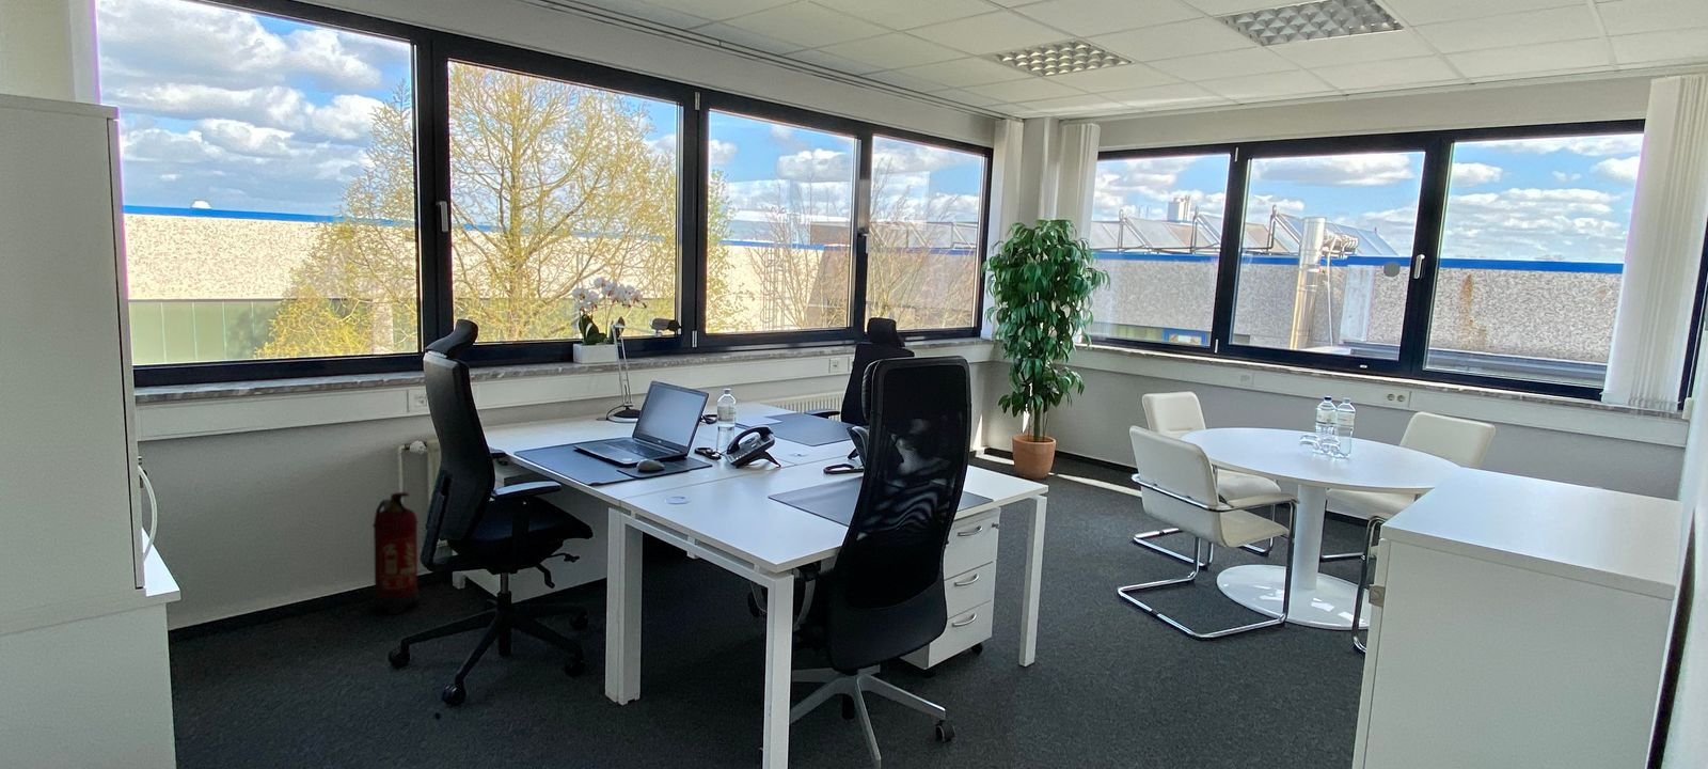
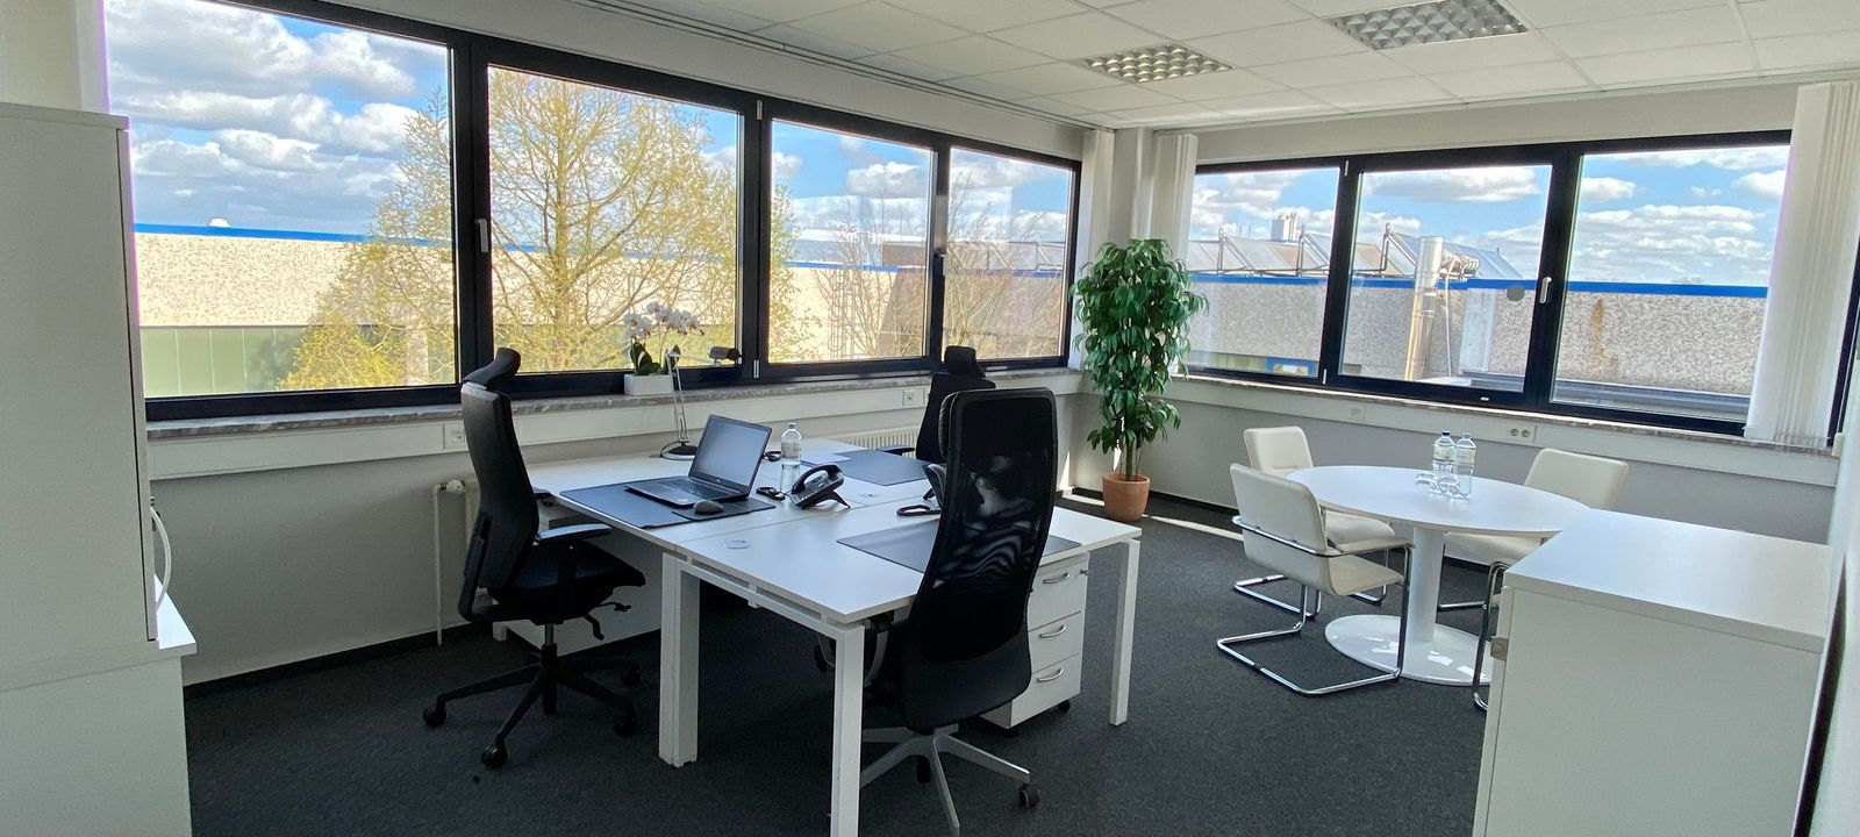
- fire extinguisher (395, 547)
